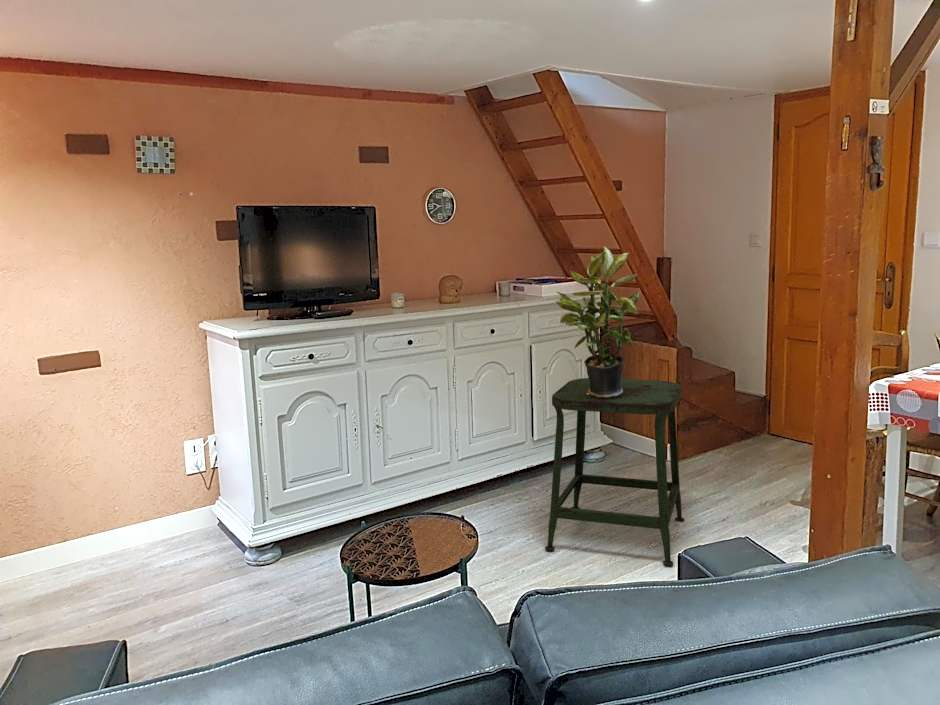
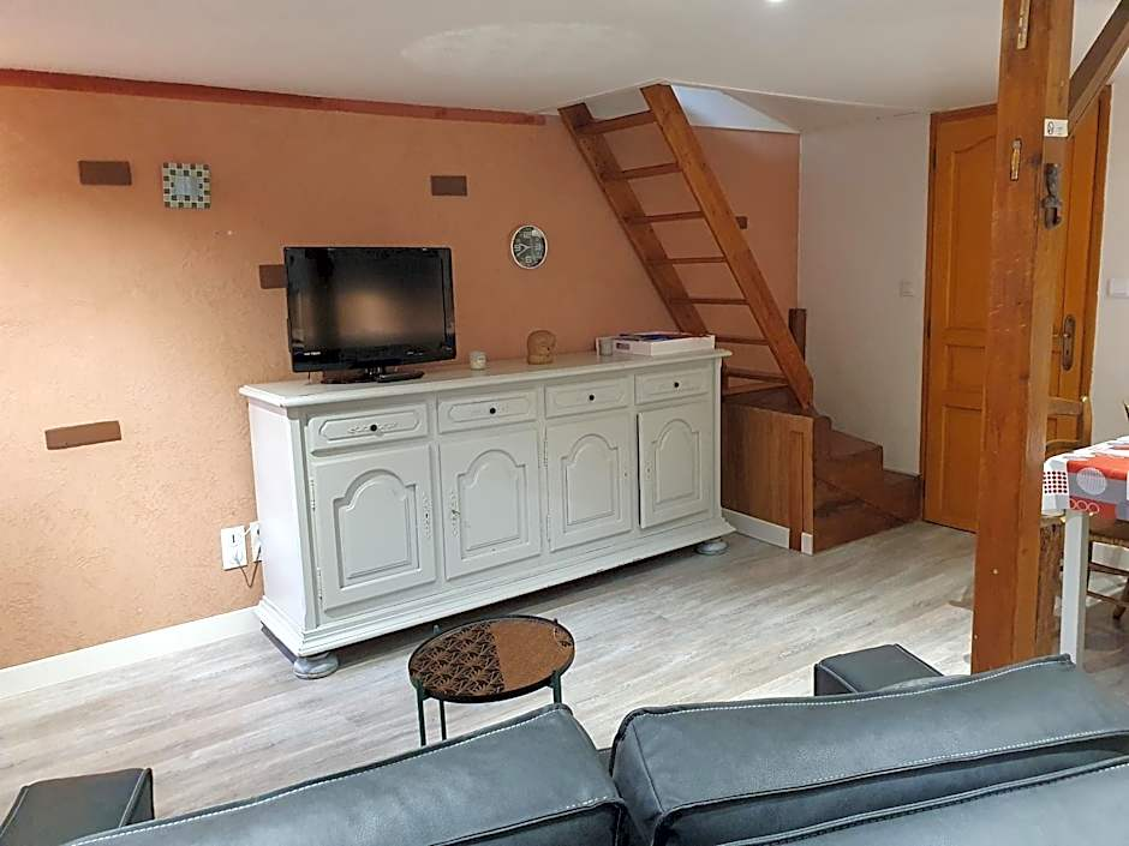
- stool (617, 477)
- potted plant (602, 322)
